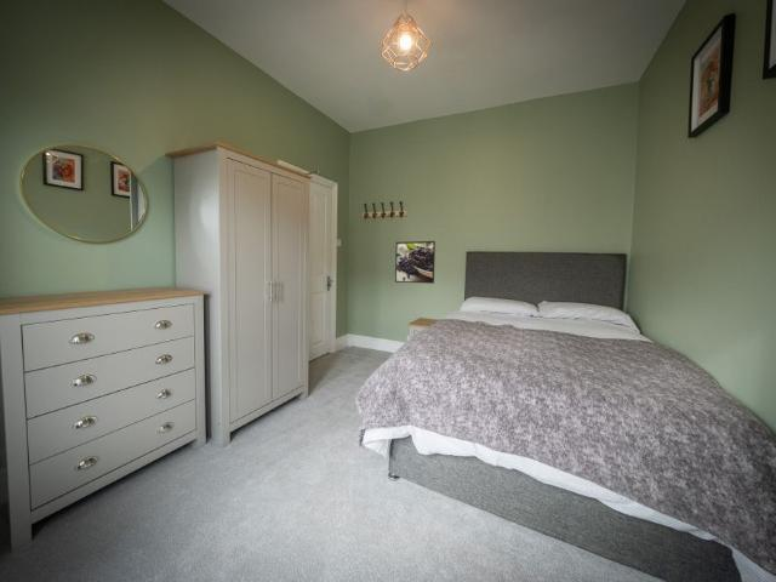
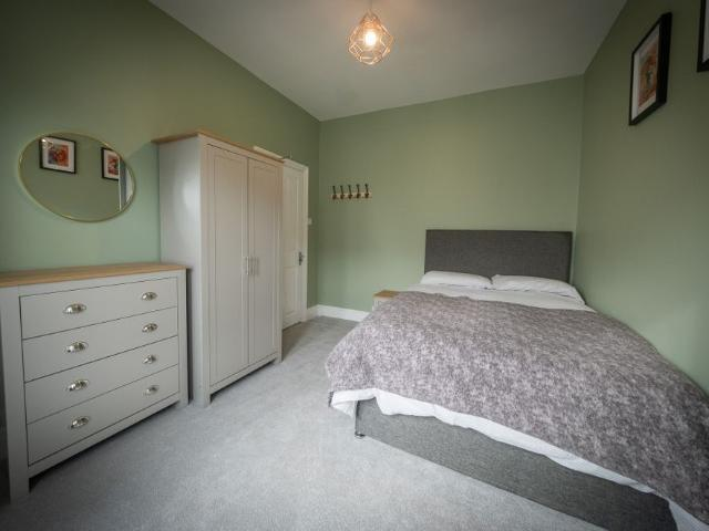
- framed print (413, 262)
